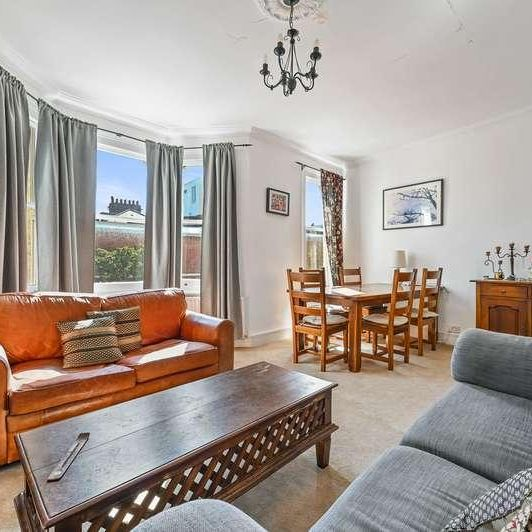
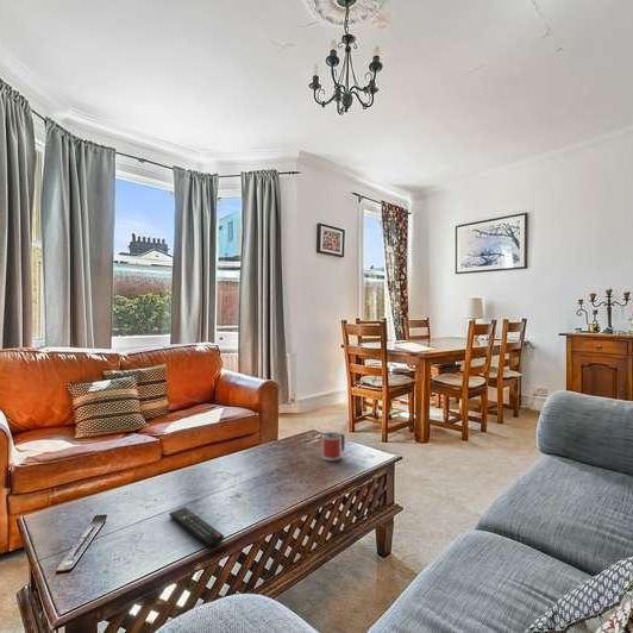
+ mug (333, 445)
+ remote control (195, 526)
